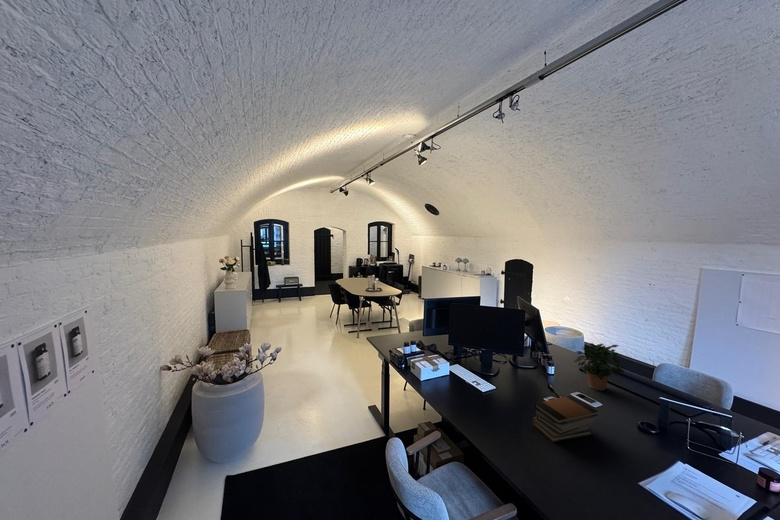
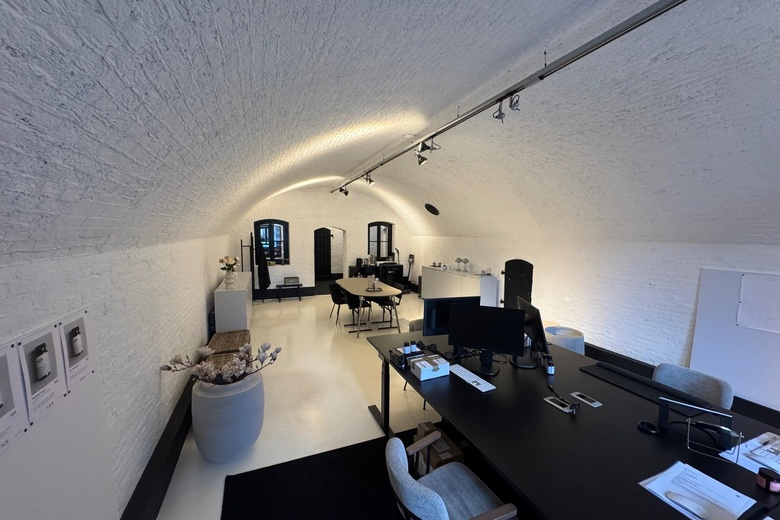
- potted plant (599, 362)
- book stack (564, 418)
